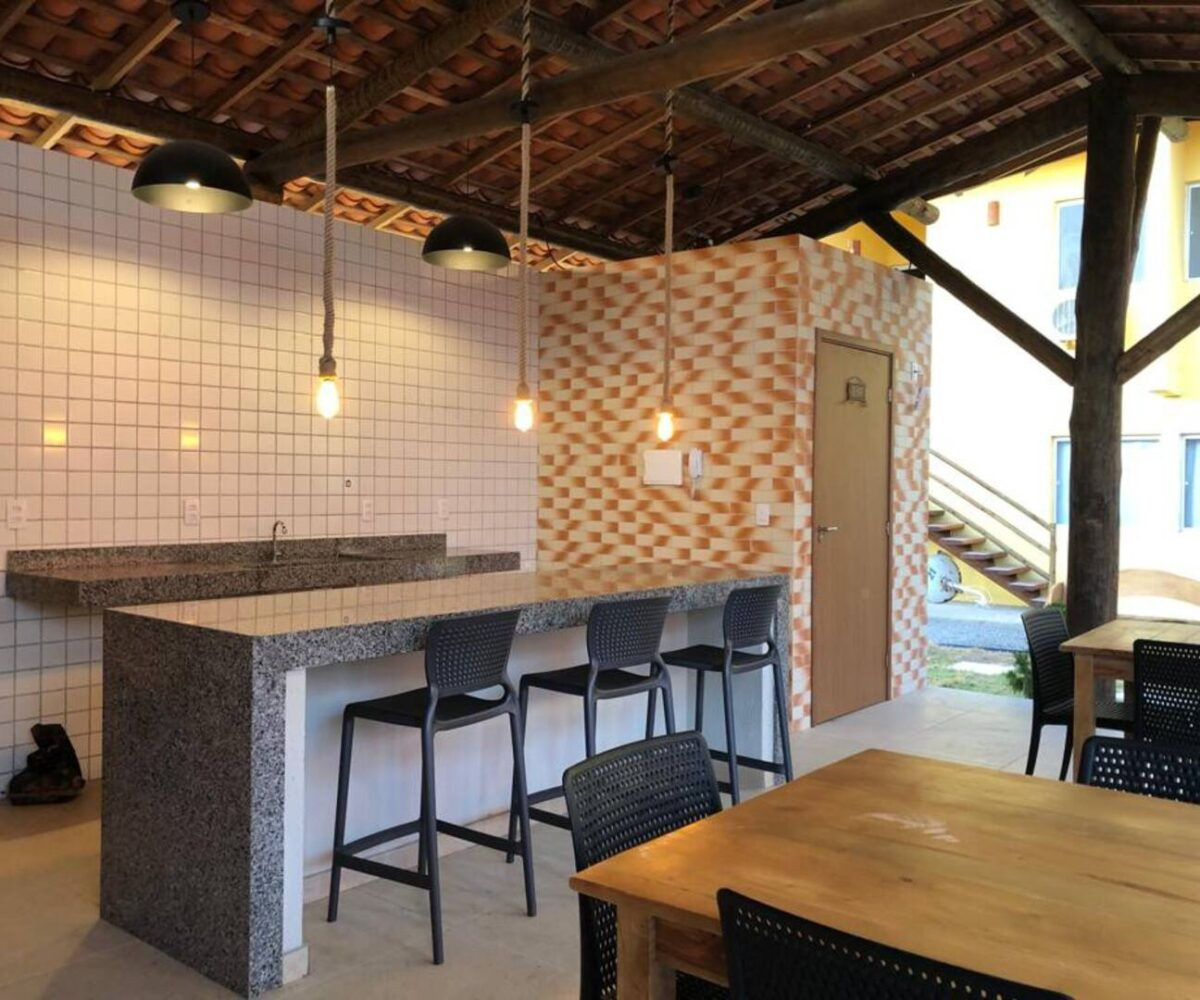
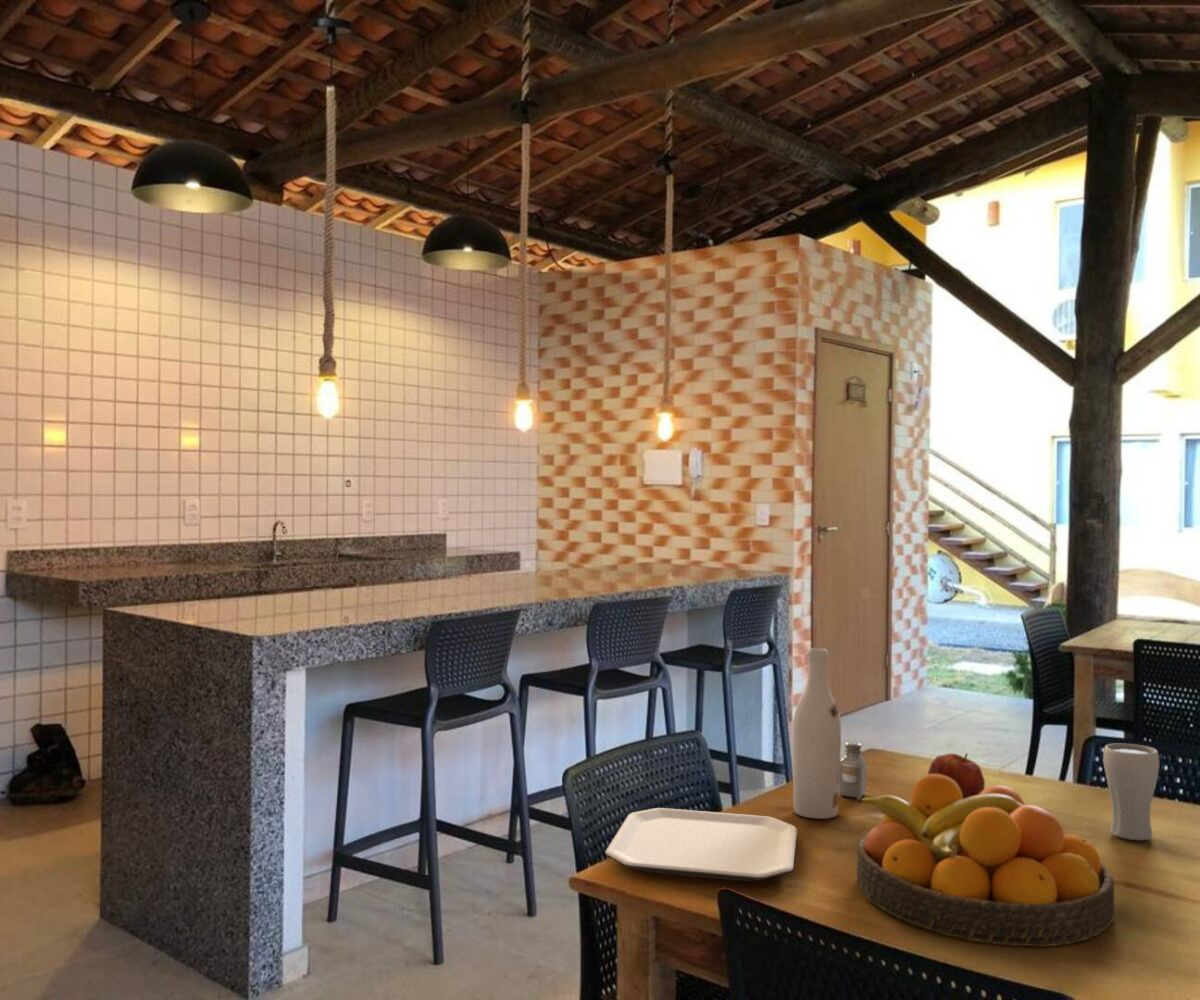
+ saltshaker (852, 768)
+ wine bottle (816, 730)
+ plate (704, 844)
+ apple (955, 778)
+ drinking glass (1130, 791)
+ fruit bowl (981, 842)
